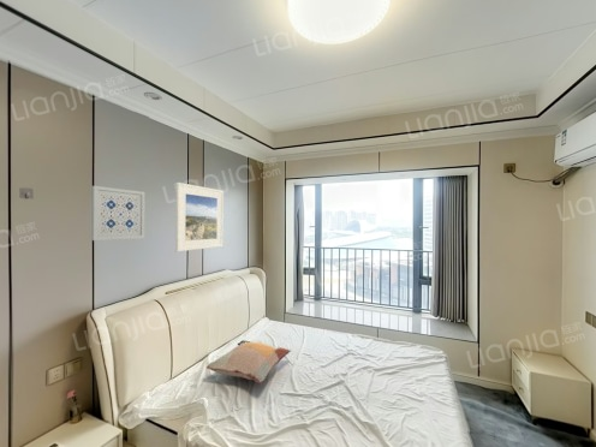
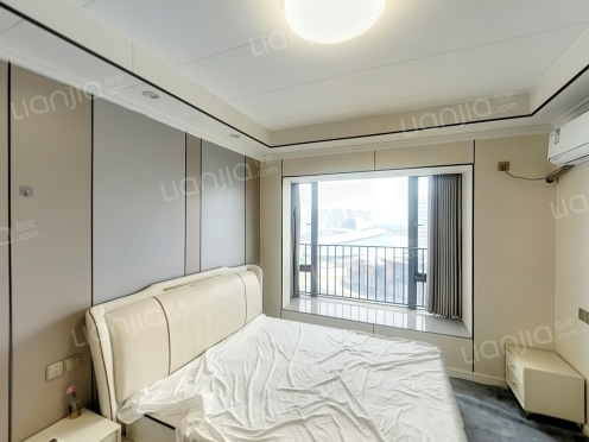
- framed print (202, 217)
- decorative pillow (250, 358)
- wall art (119, 214)
